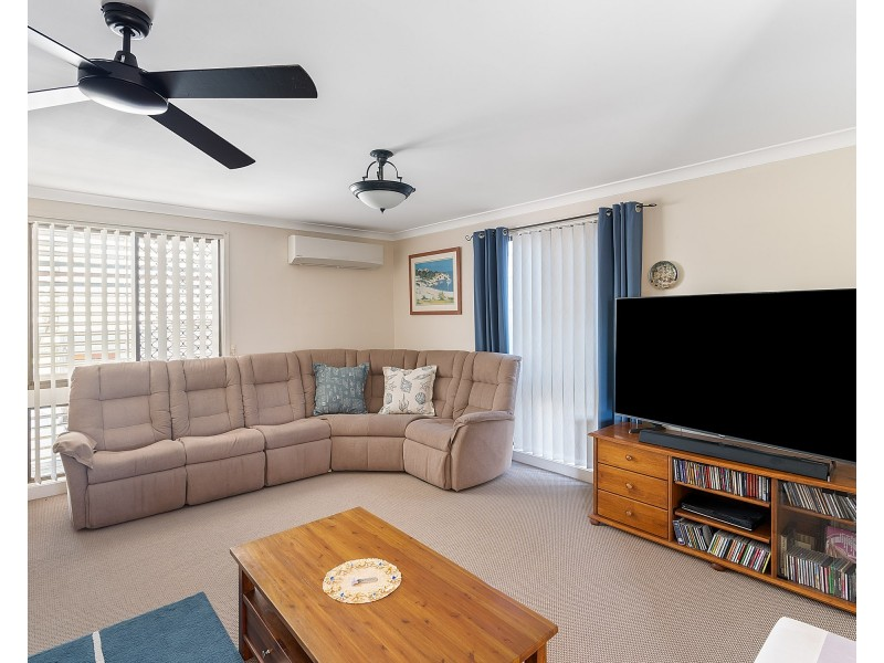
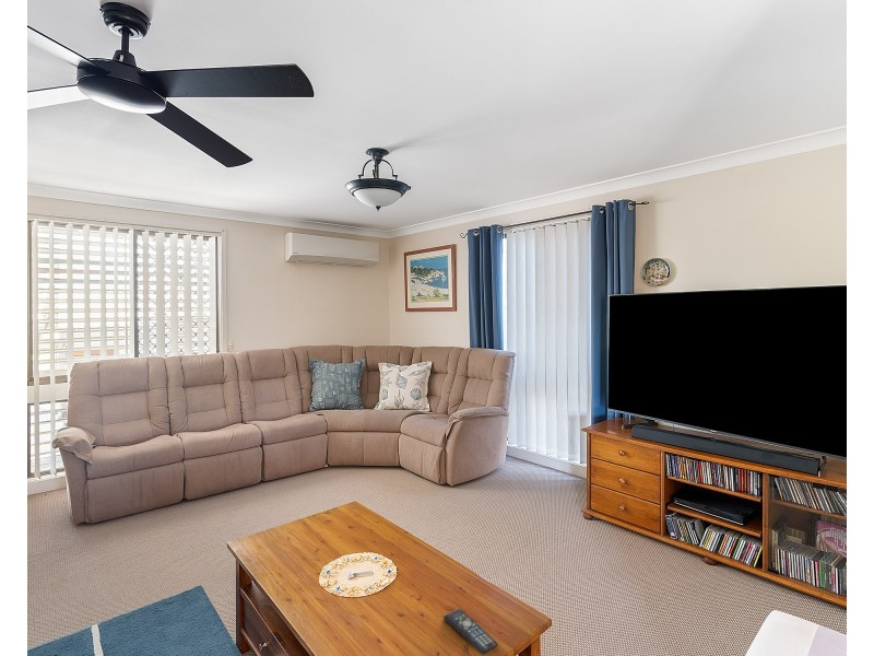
+ remote control (469, 630)
